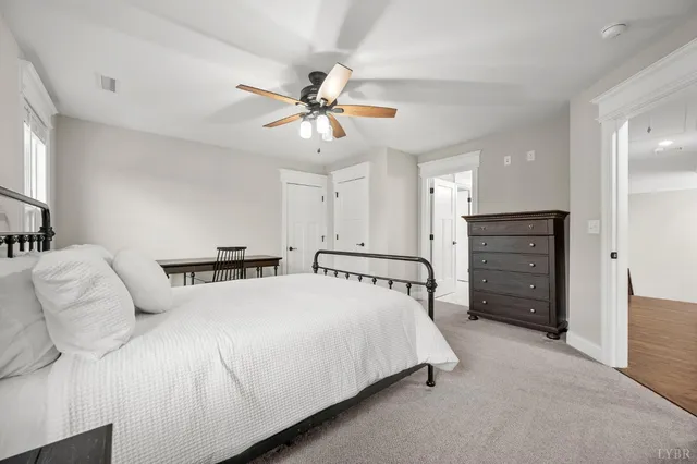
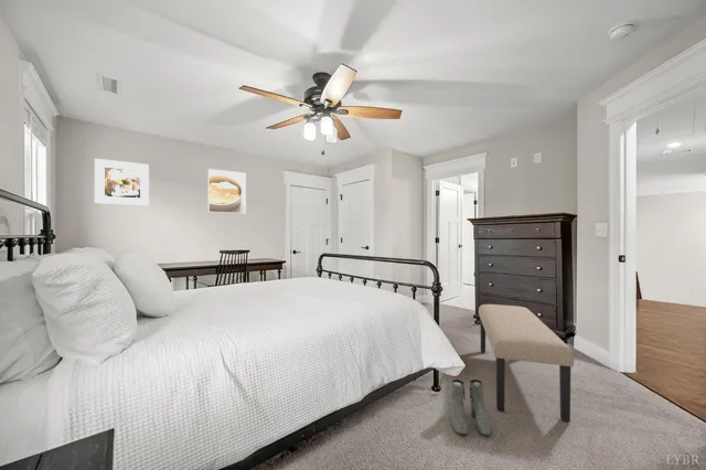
+ boots (471, 404)
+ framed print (122, 182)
+ bench (514, 348)
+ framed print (227, 191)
